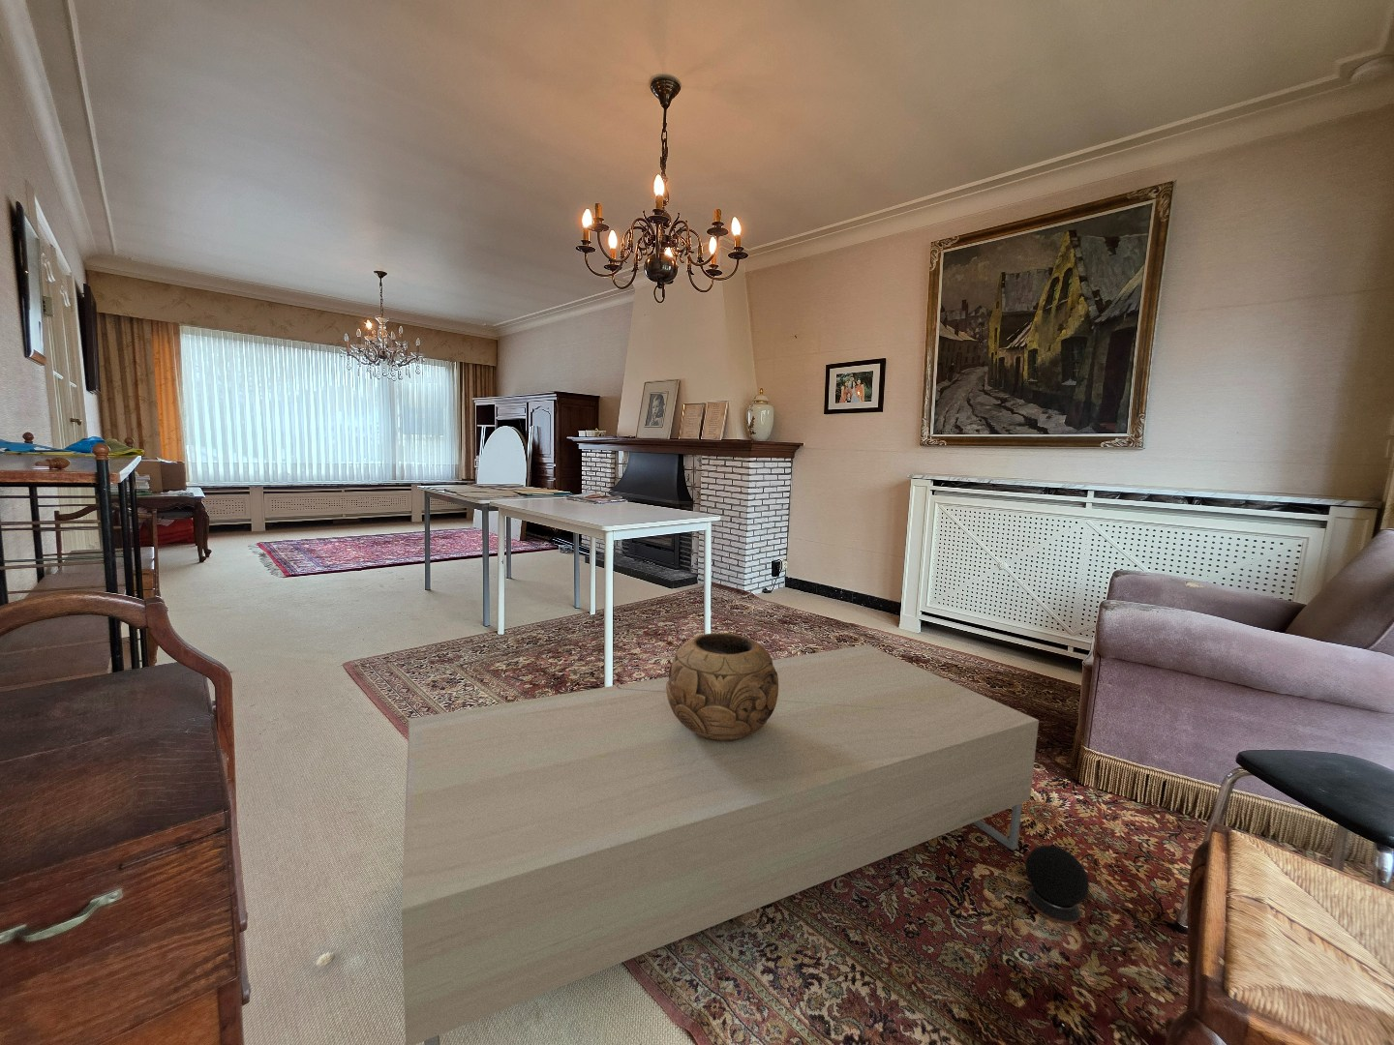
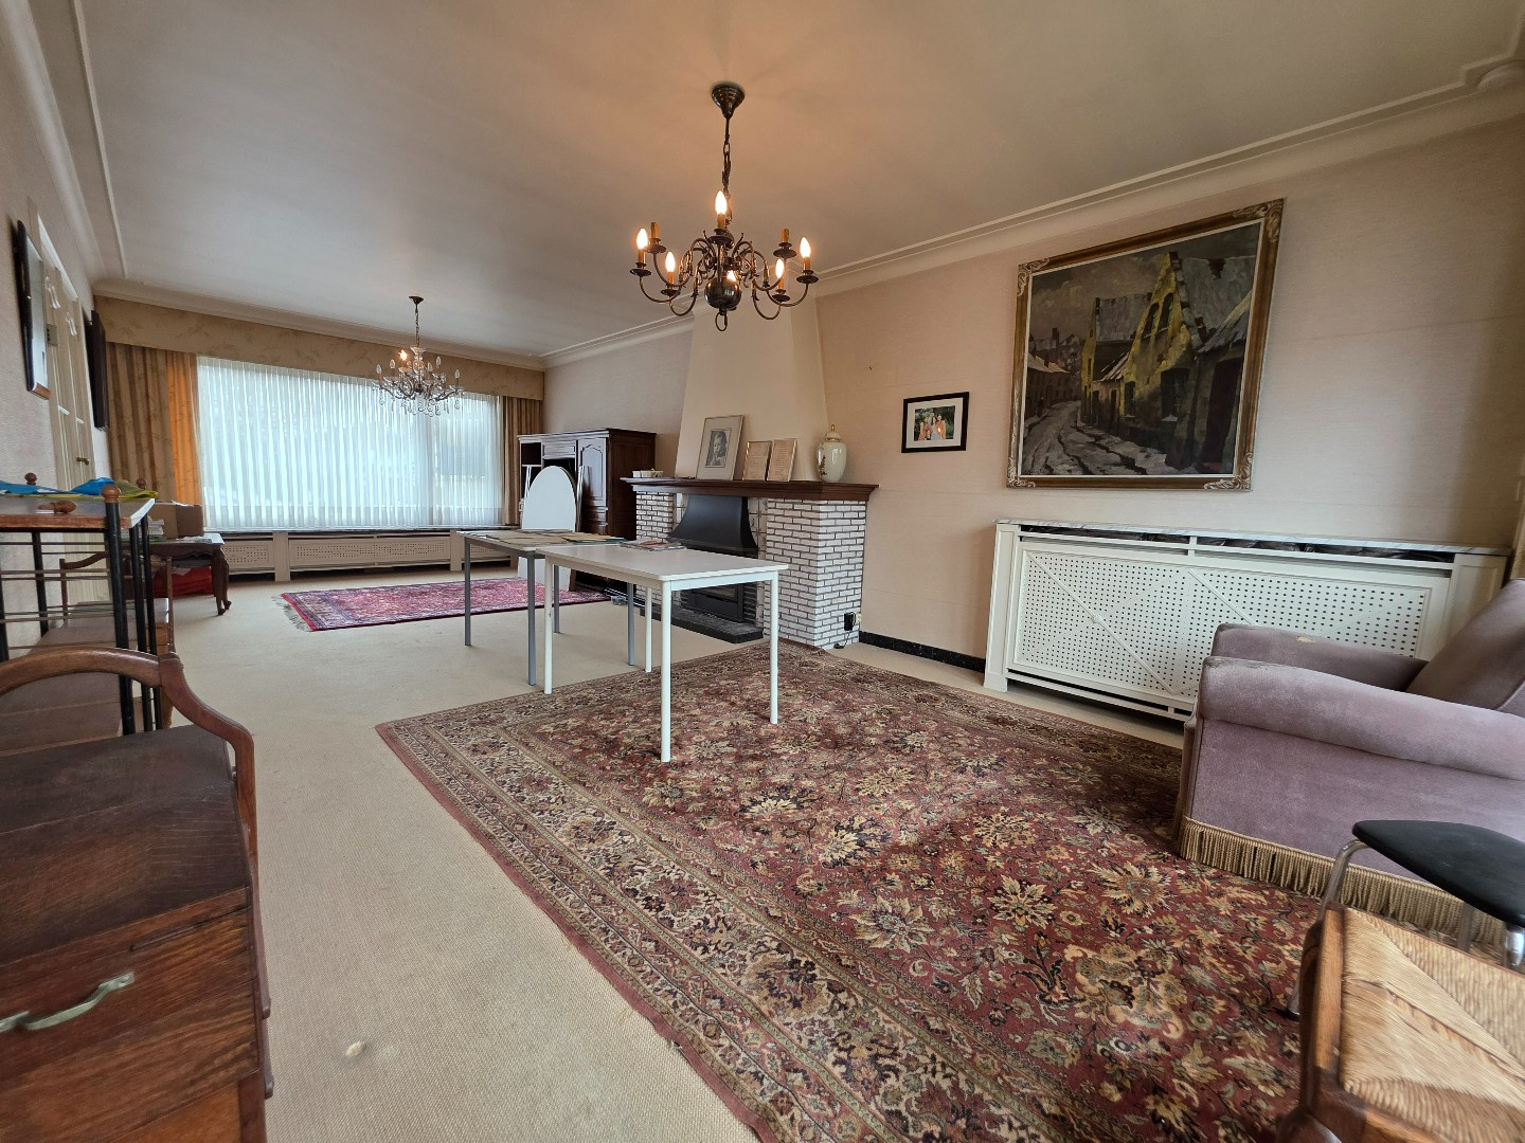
- speaker (1055, 879)
- coffee table (729, 783)
- decorative bowl (722, 684)
